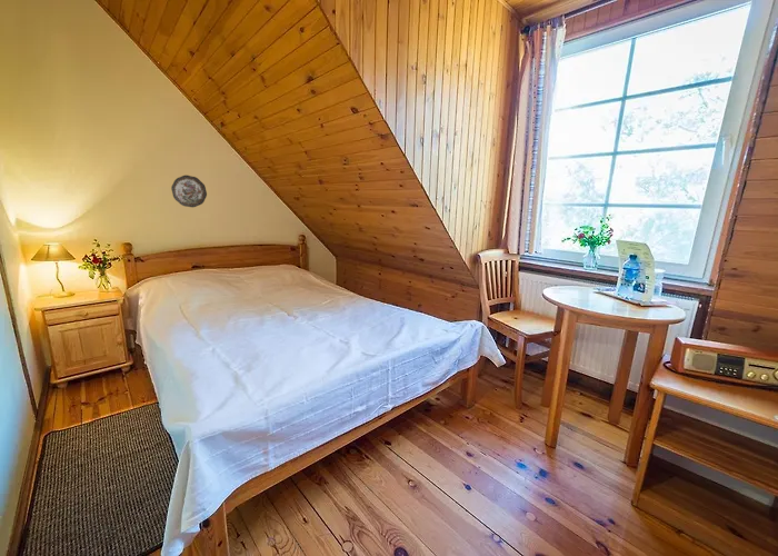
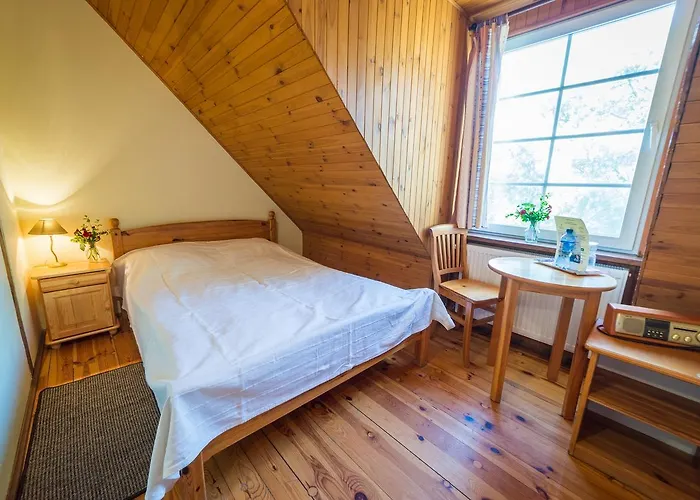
- decorative plate (189, 191)
